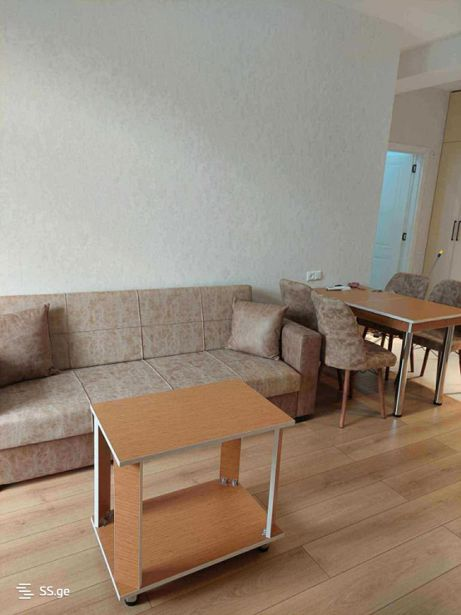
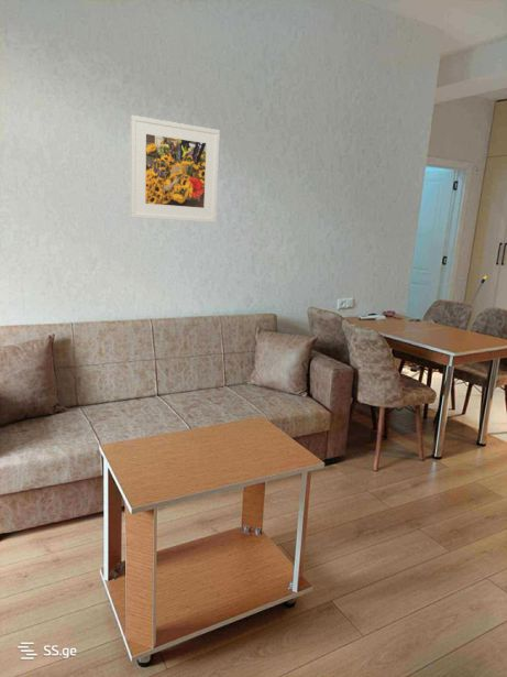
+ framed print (176, 172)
